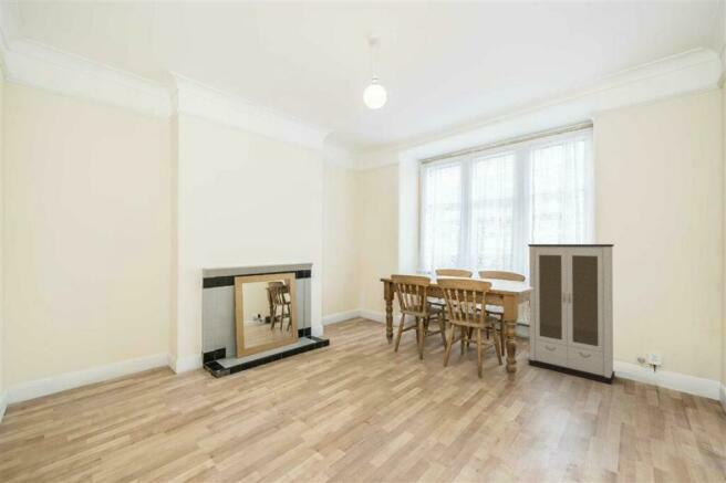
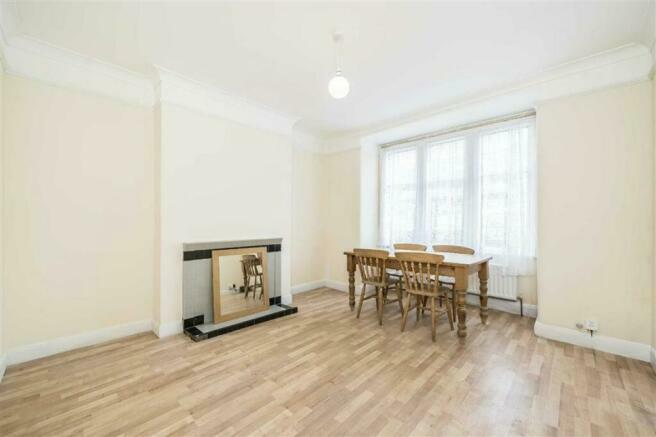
- cabinet (569, 306)
